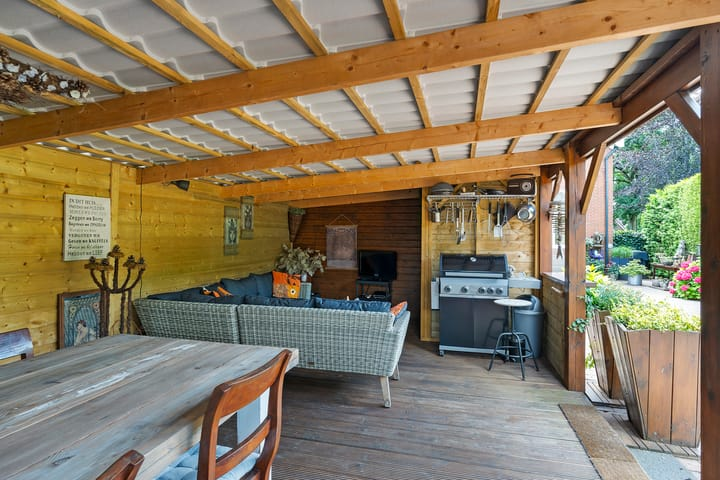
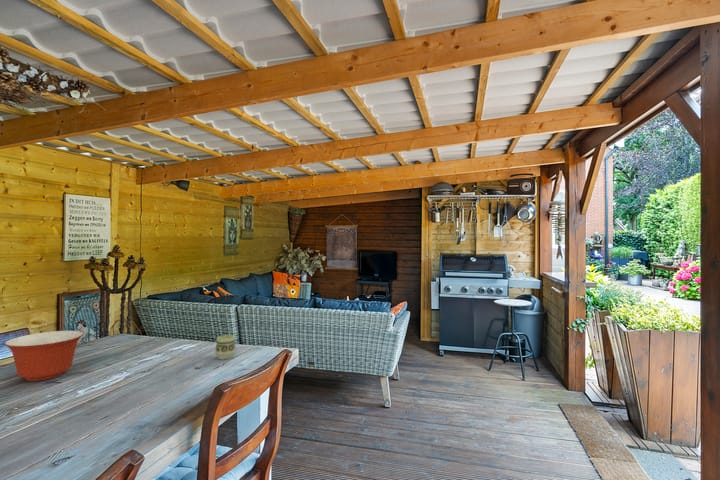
+ mixing bowl (45, 356)
+ cup (225, 347)
